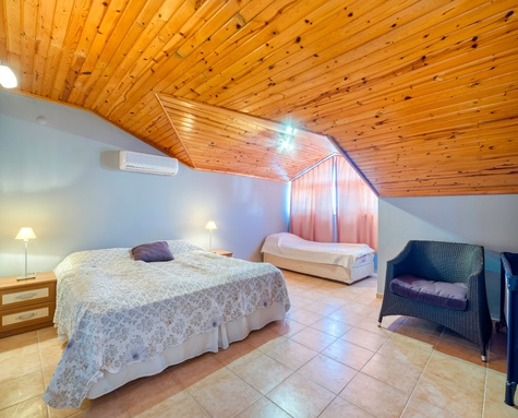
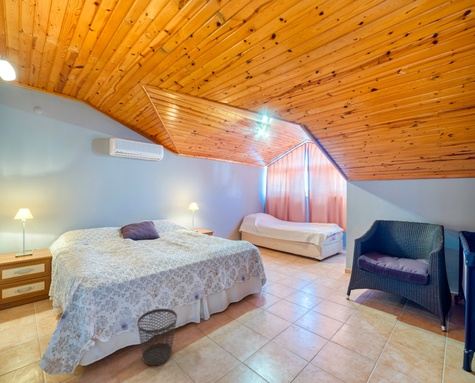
+ wastebasket (157, 337)
